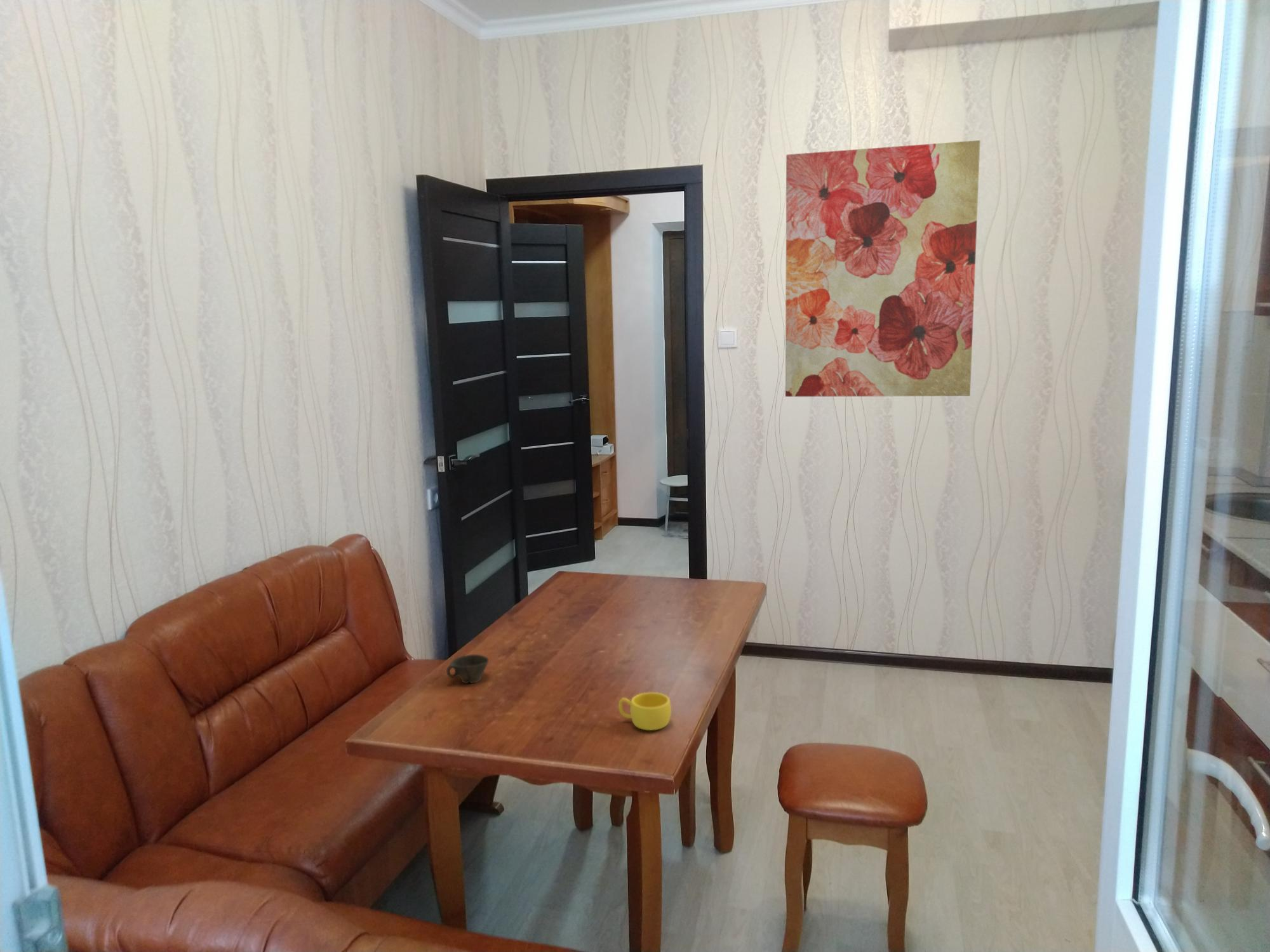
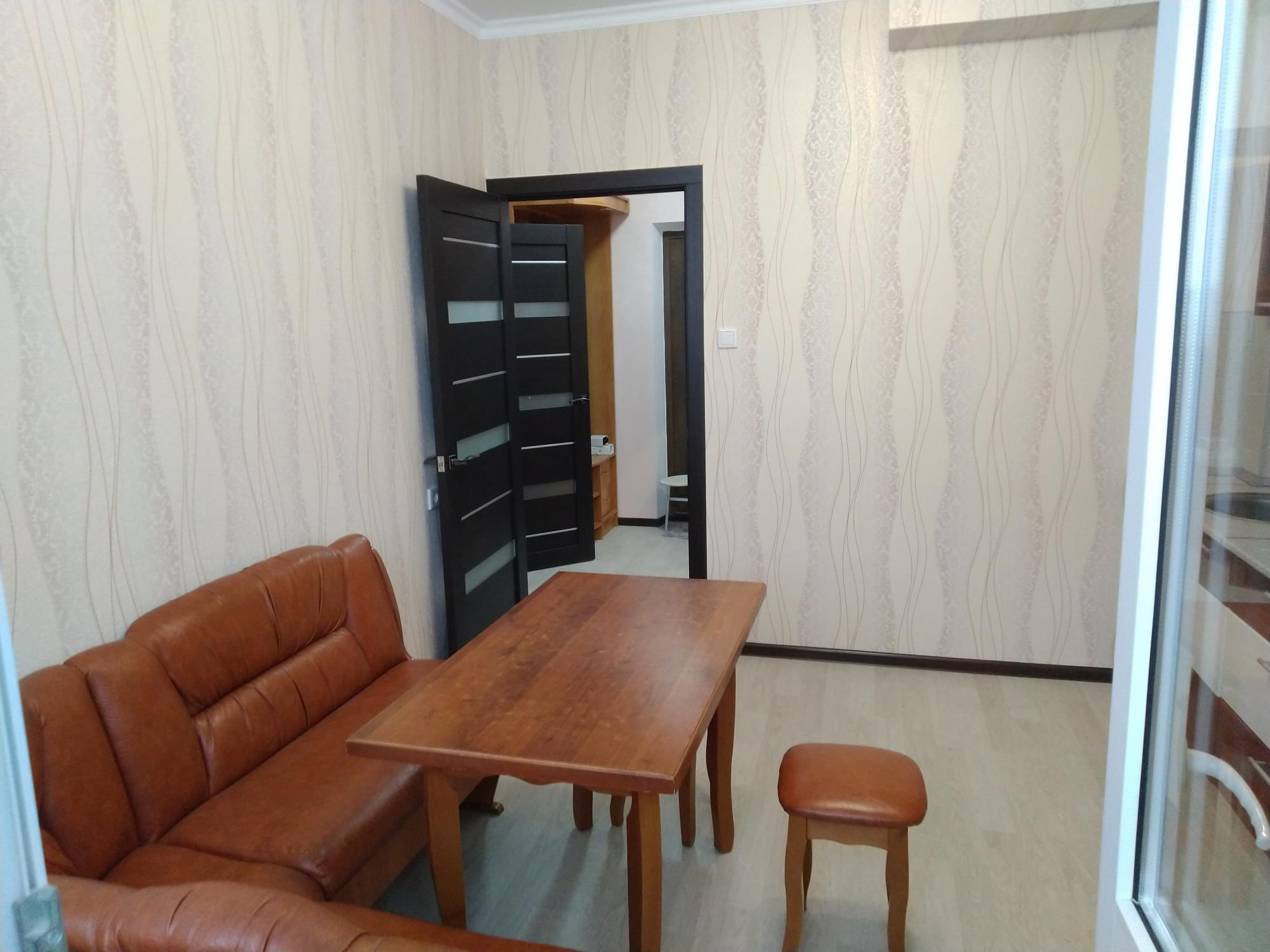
- cup (467, 670)
- wall art (878, 275)
- cup (645, 711)
